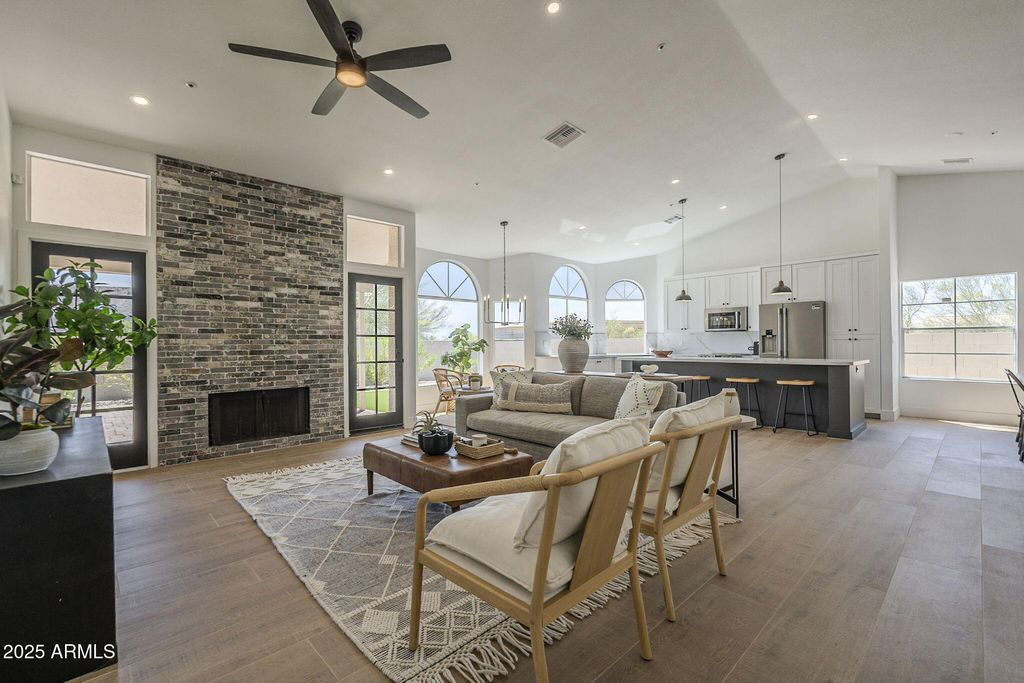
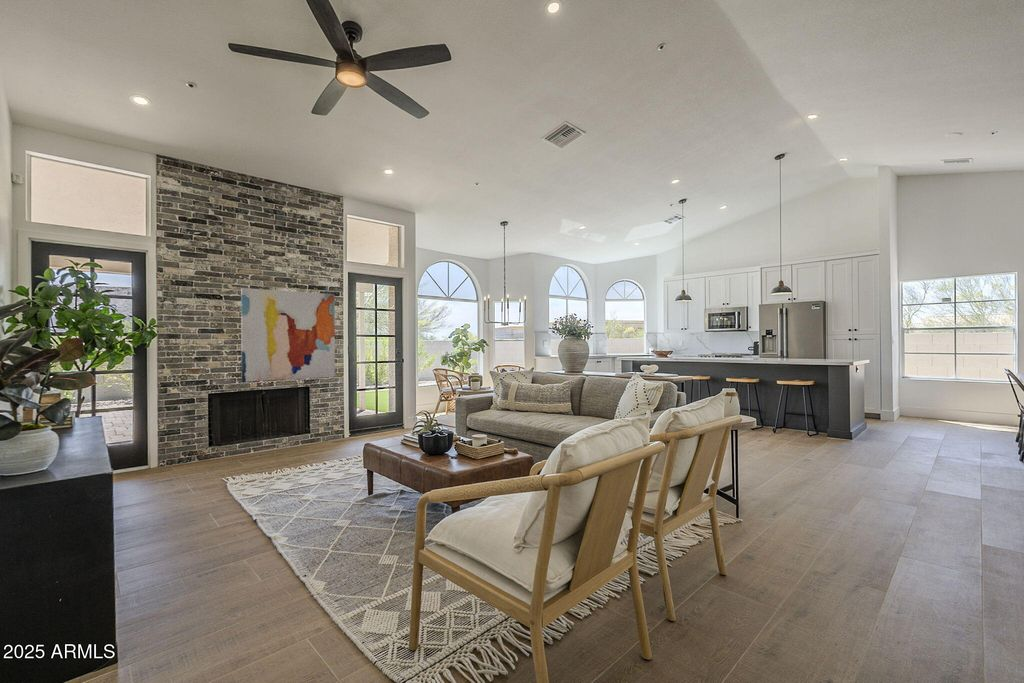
+ wall art (290, 335)
